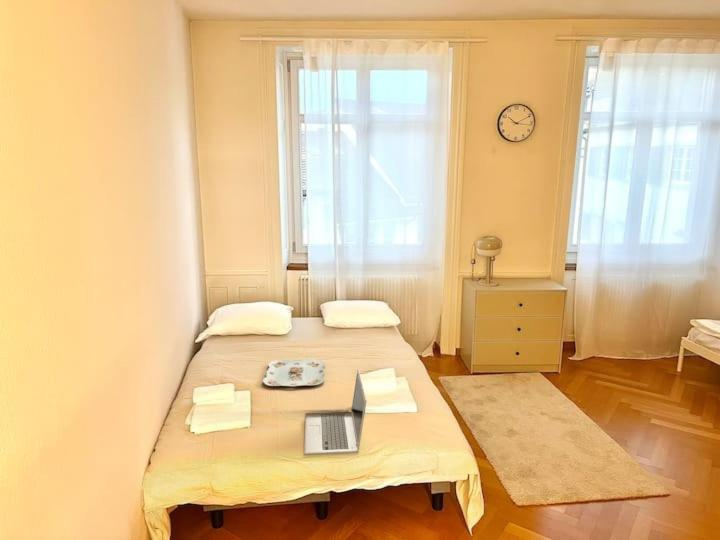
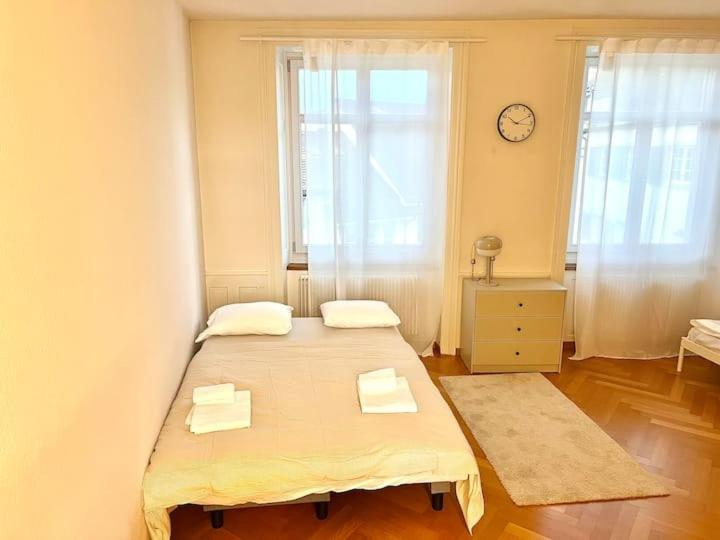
- laptop (333, 412)
- serving tray (295, 372)
